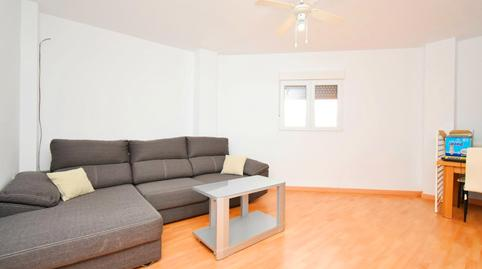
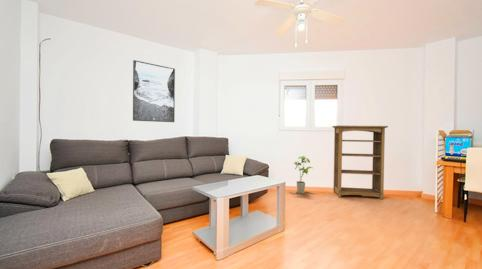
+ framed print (155, 93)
+ house plant (302, 175)
+ bookshelf (357, 155)
